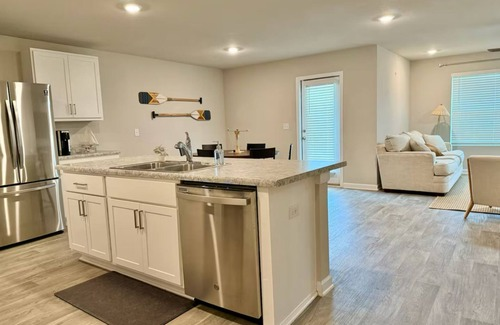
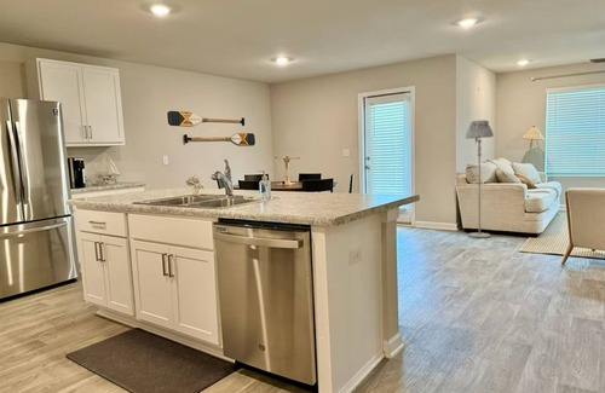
+ floor lamp (479, 179)
